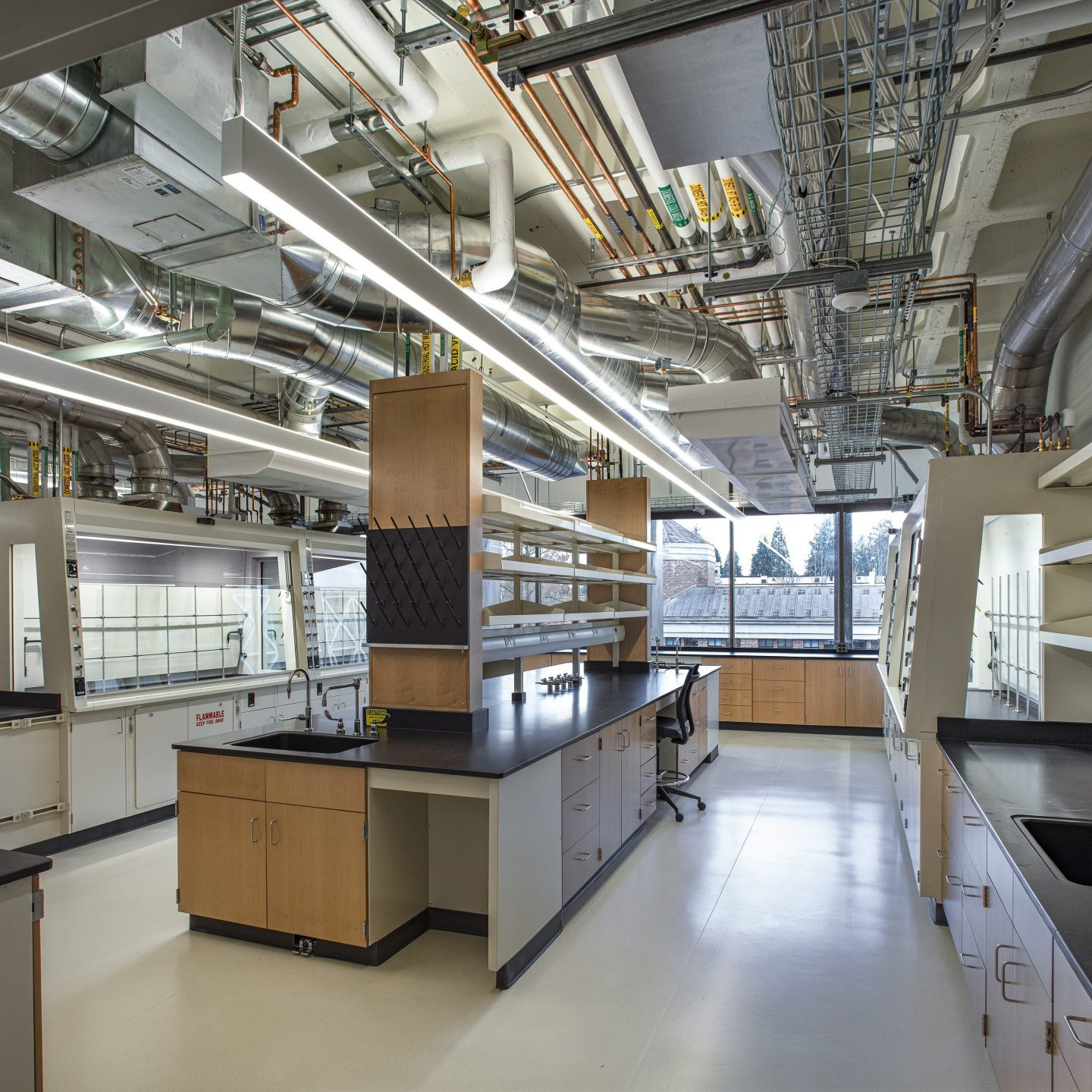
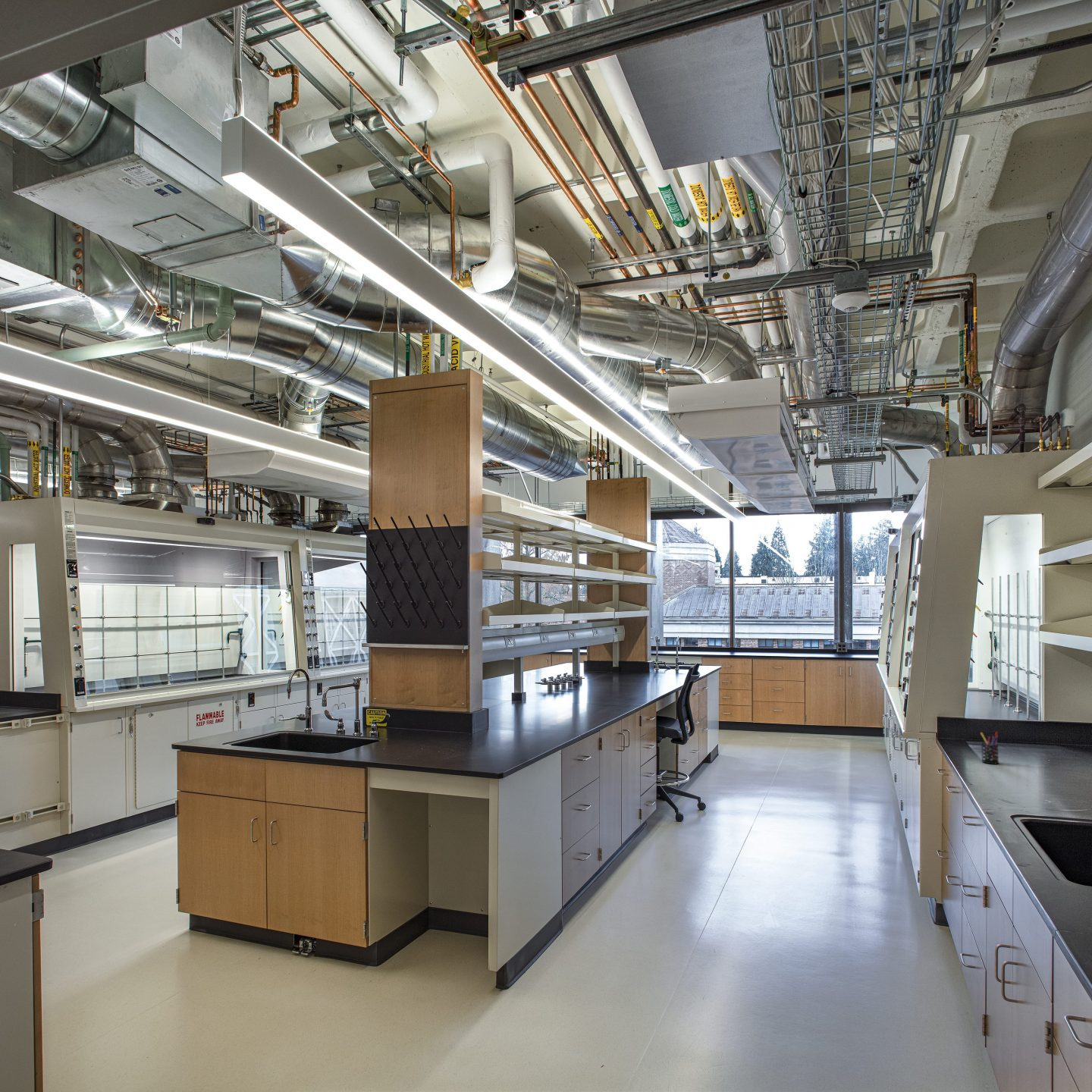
+ pen holder (991, 746)
